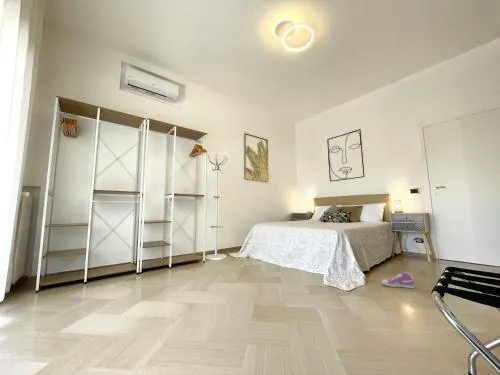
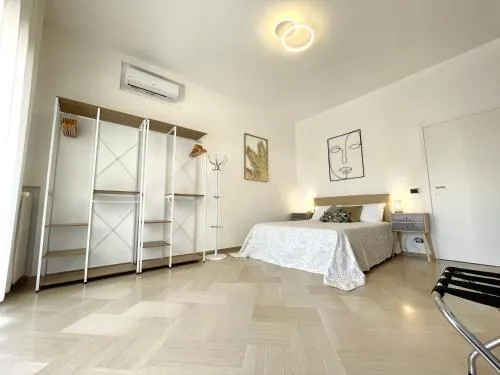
- sneaker (396, 277)
